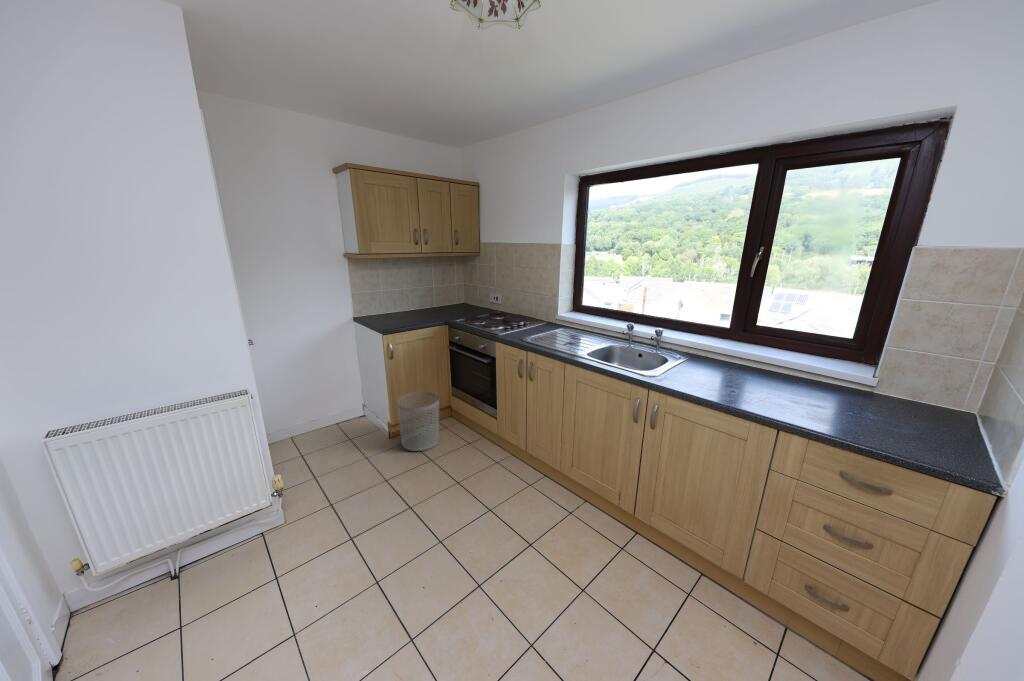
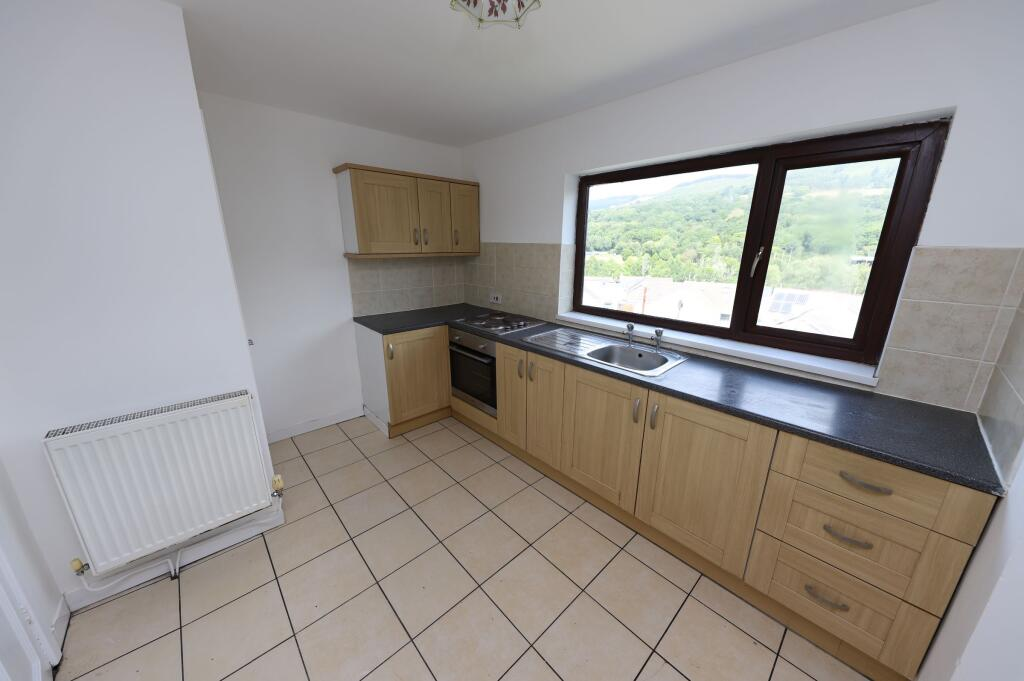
- waste bin (419, 421)
